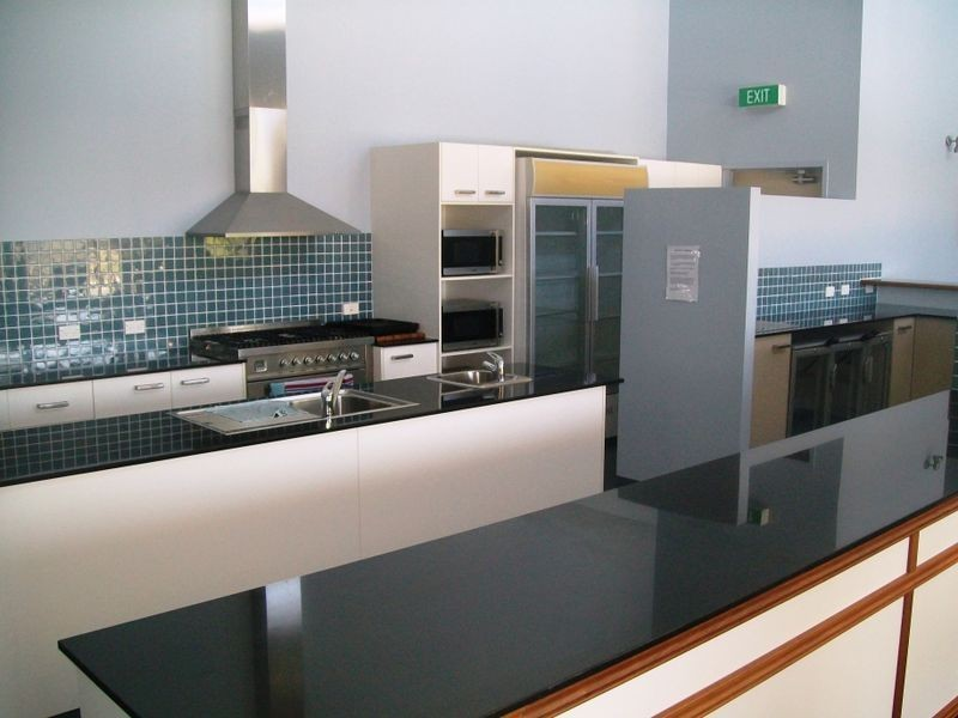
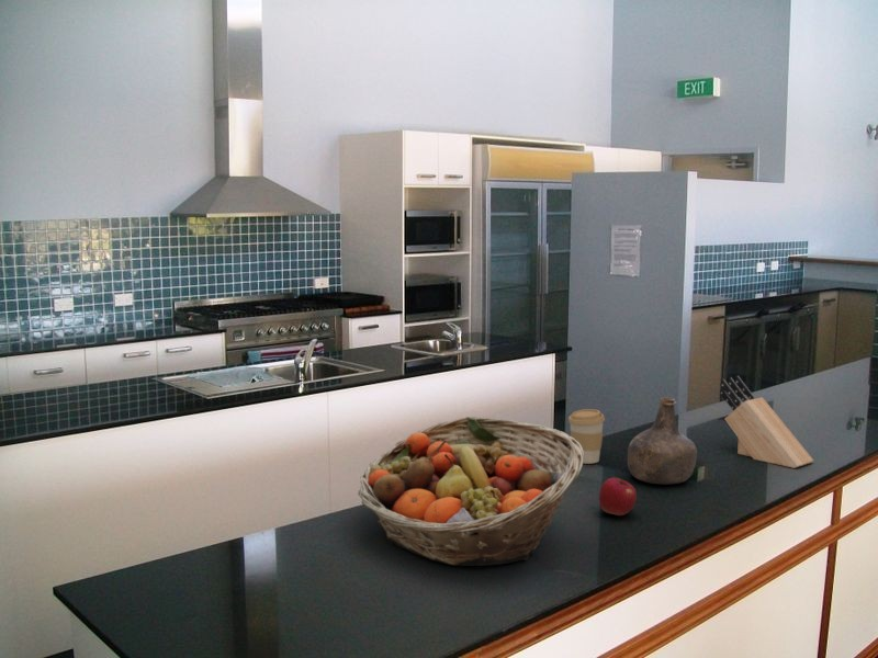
+ apple (617, 497)
+ coffee cup (586, 435)
+ bottle (662, 439)
+ fruit basket (468, 486)
+ knife block (763, 419)
